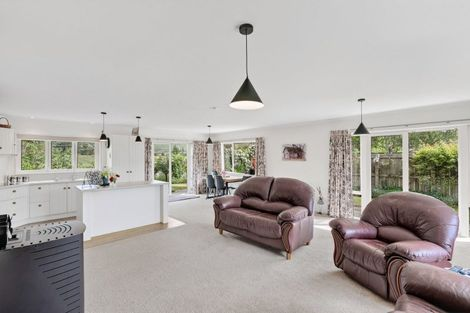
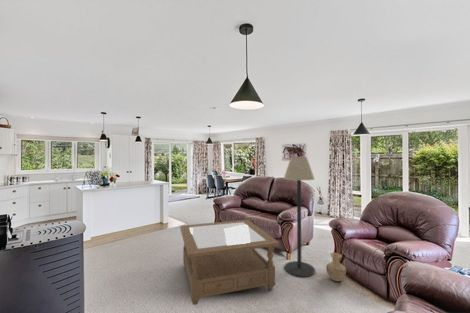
+ coffee table (224, 254)
+ floor lamp (299, 212)
+ vase (335, 267)
